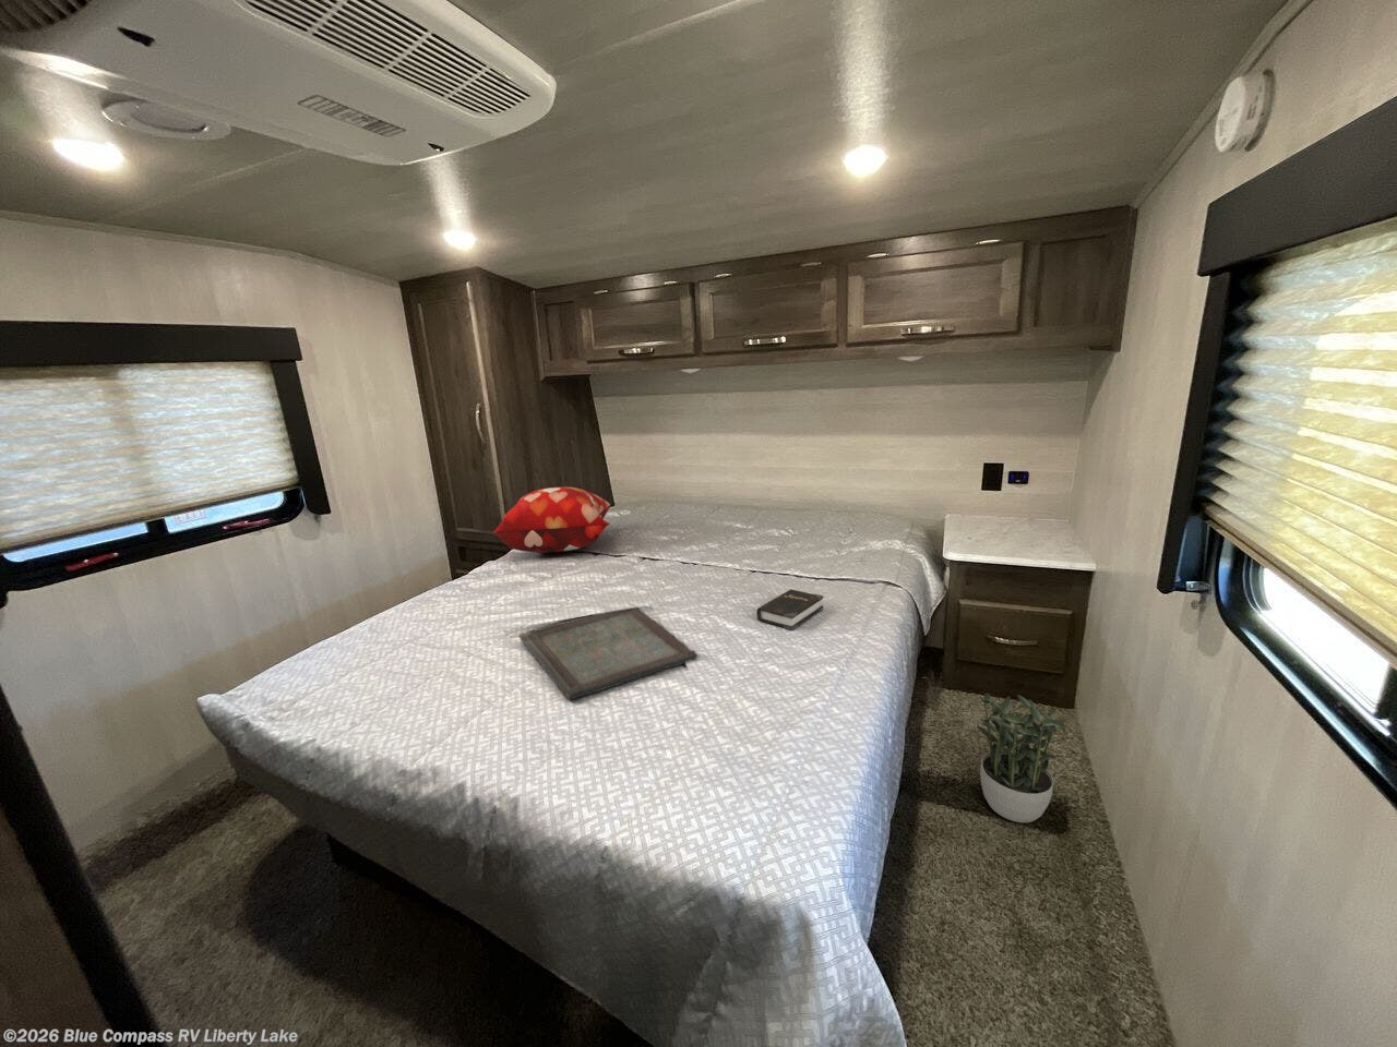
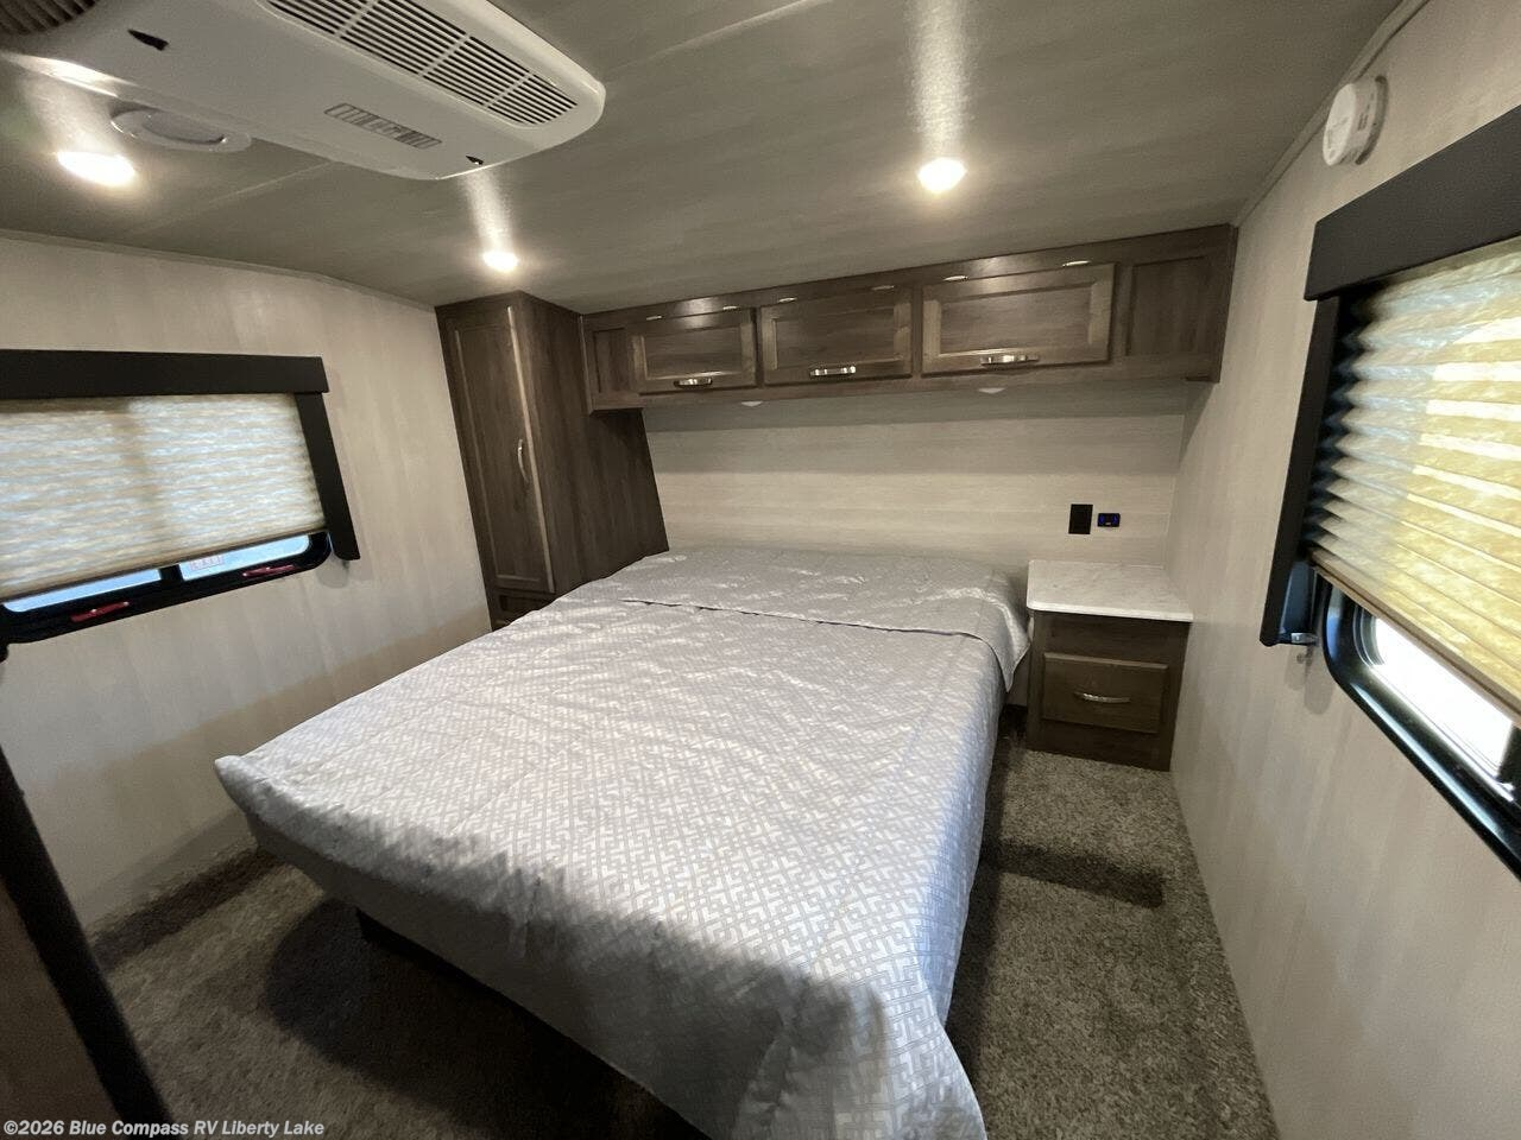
- hardback book (790, 607)
- potted plant (1015, 749)
- decorative pillow (558, 517)
- serving tray (604, 644)
